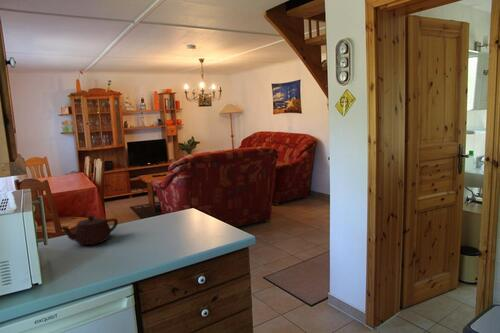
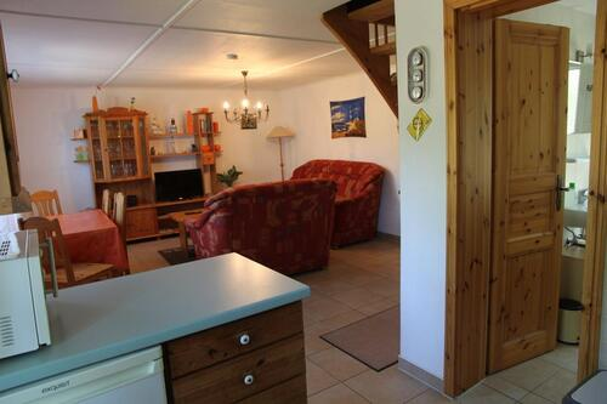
- teapot (90, 229)
